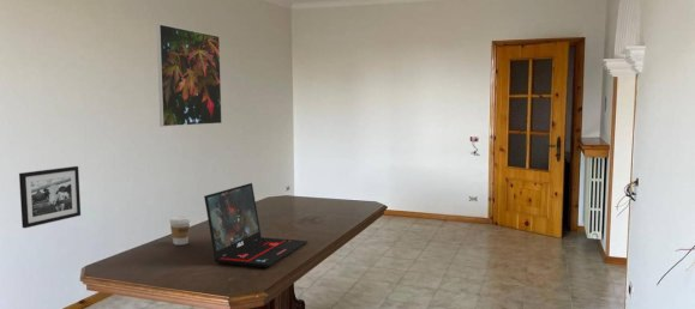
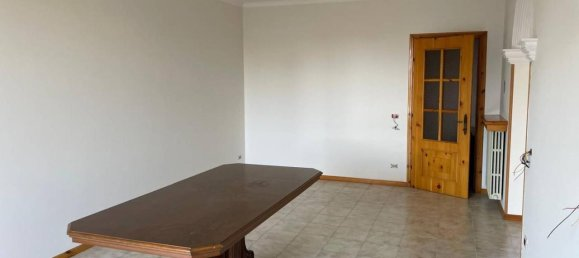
- laptop (258, 222)
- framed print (191, 78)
- coffee cup (180, 230)
- picture frame (52, 195)
